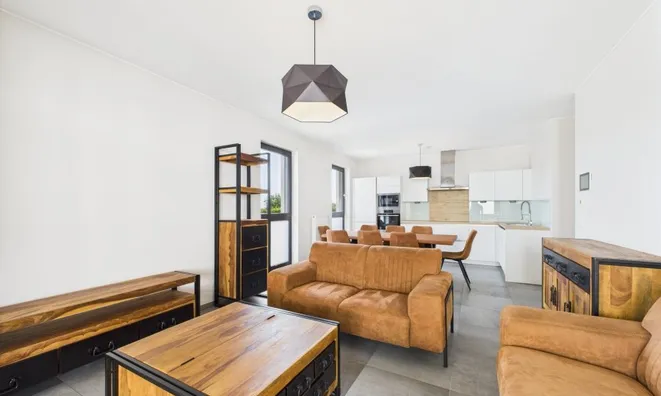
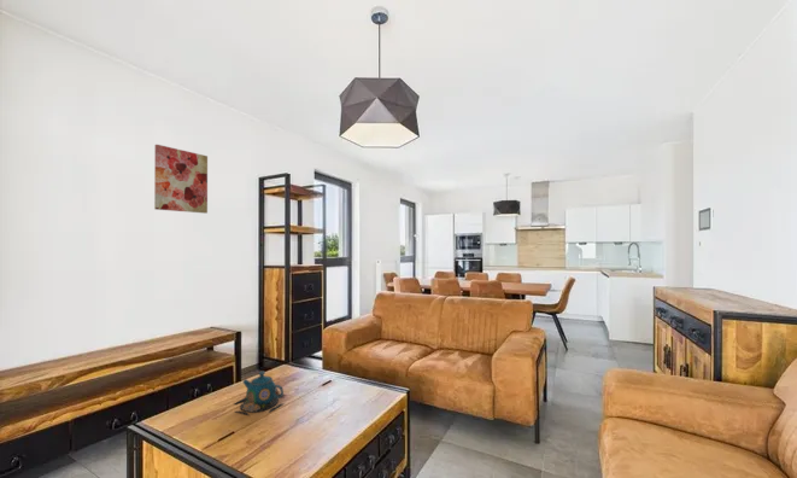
+ teapot (260, 387)
+ wall art (182, 180)
